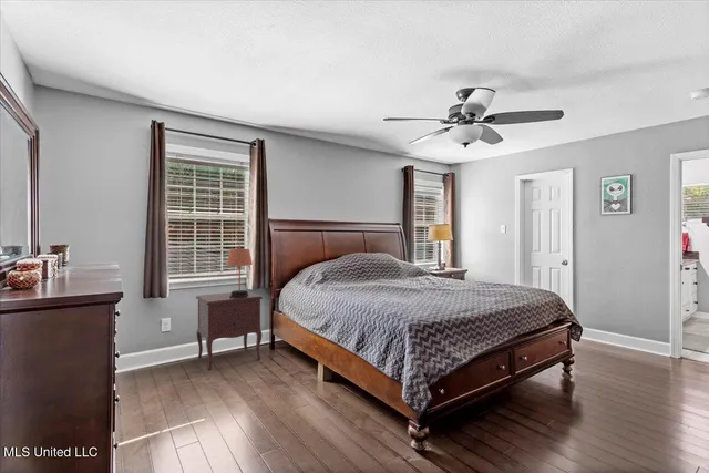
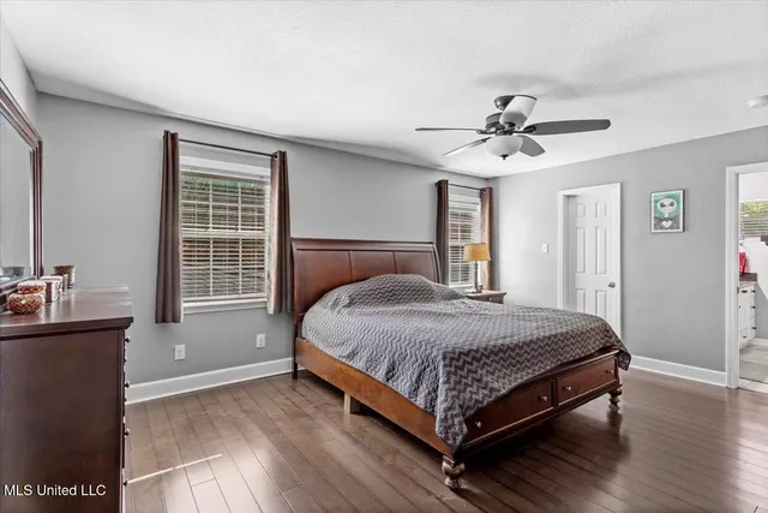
- nightstand (228, 327)
- table lamp (239, 269)
